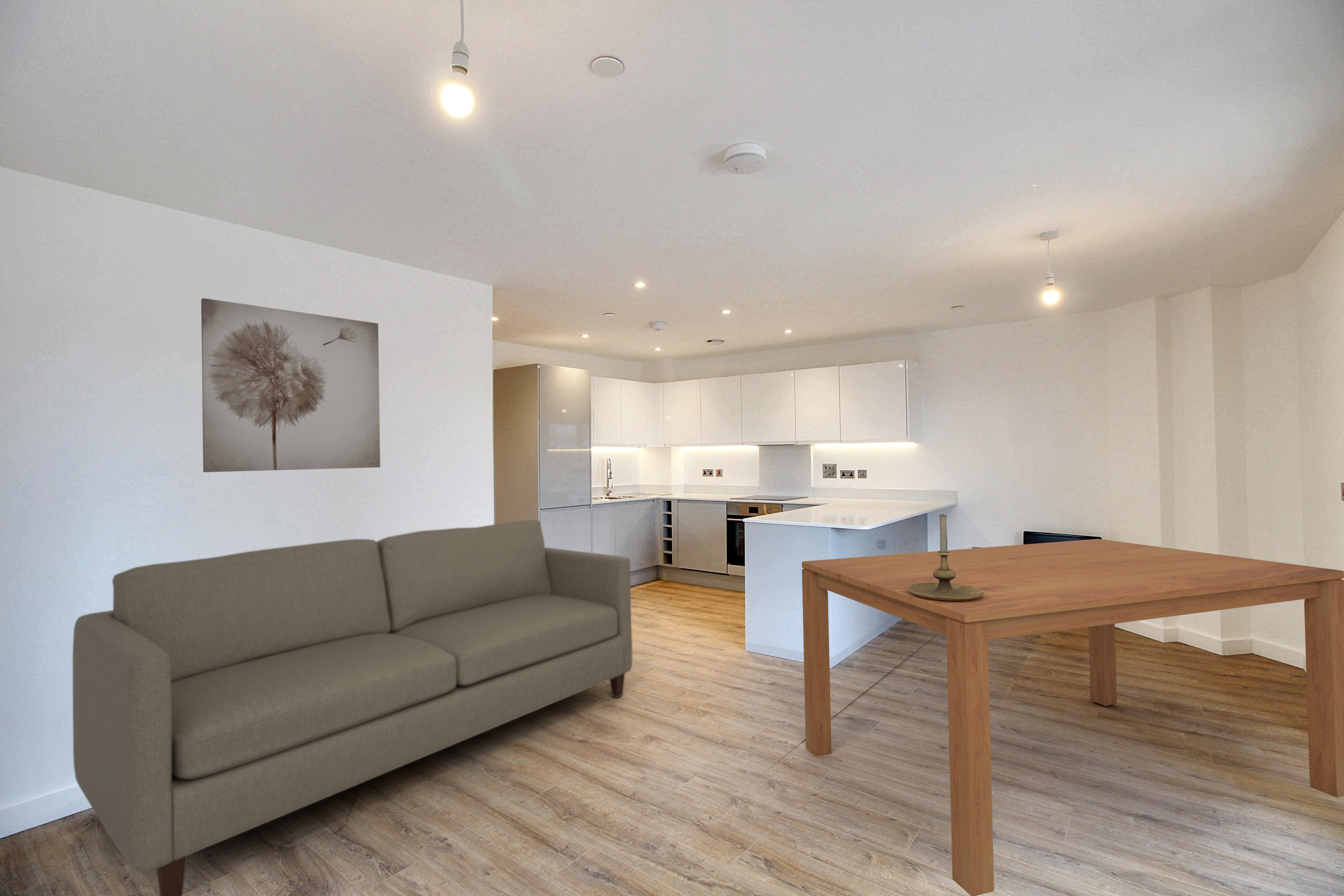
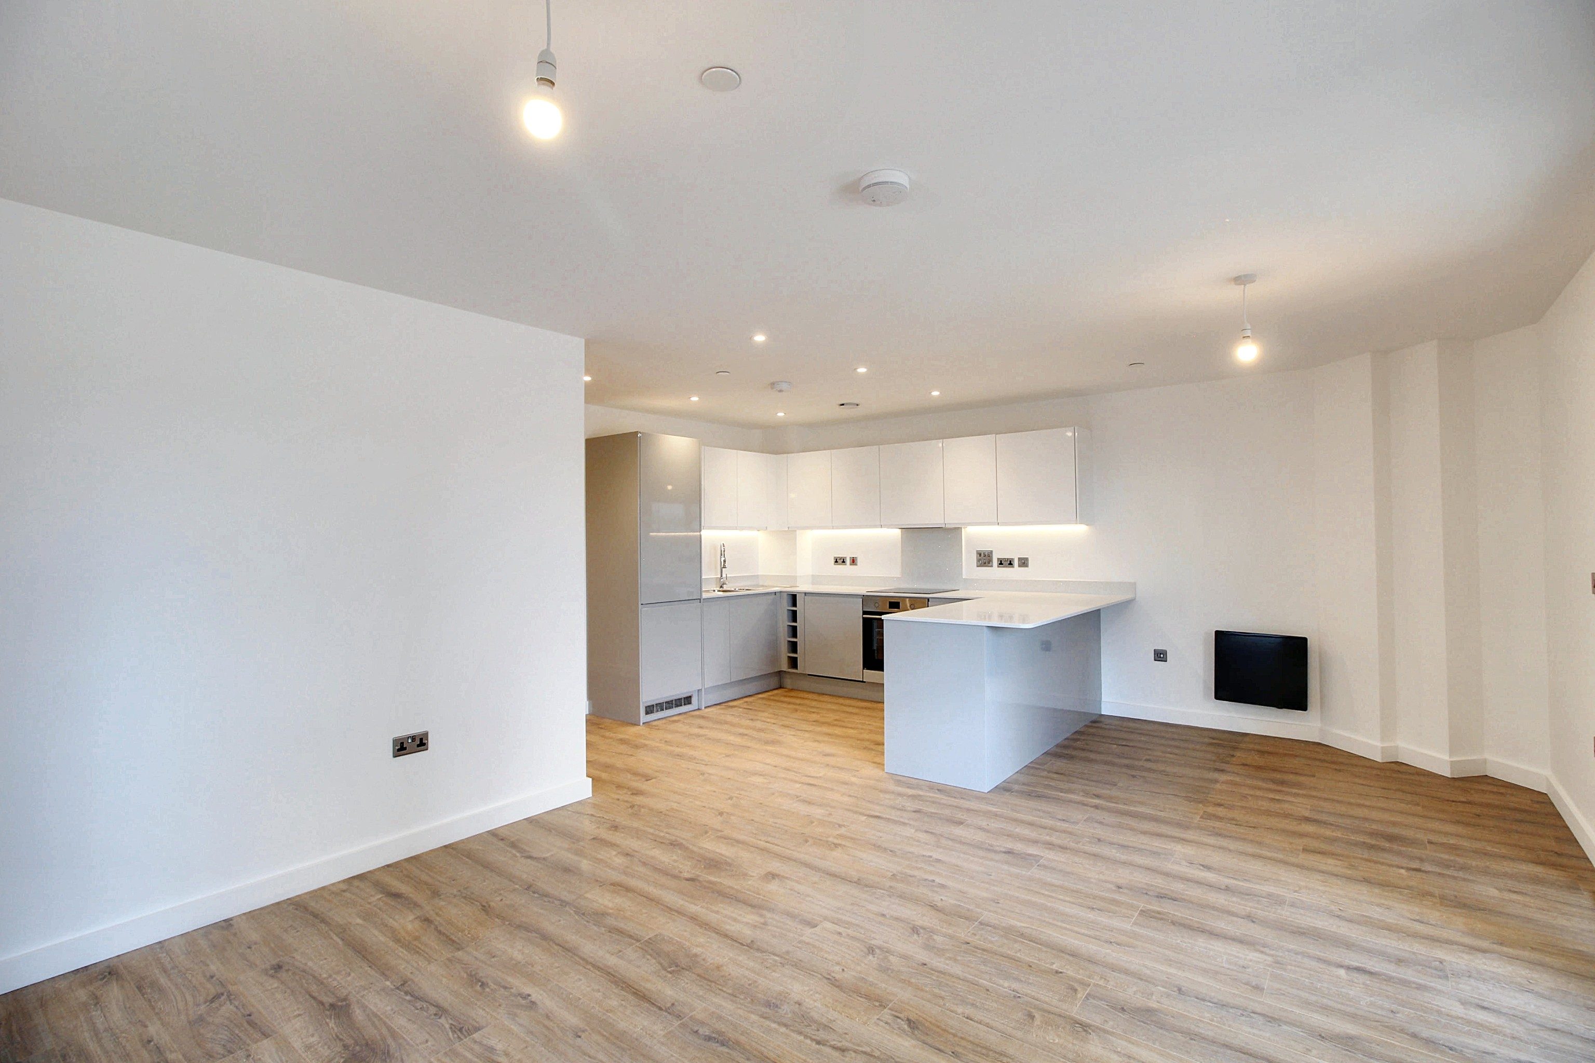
- candle holder (944, 553)
- wall art (299, 391)
- sofa (407, 640)
- dining table (1047, 632)
